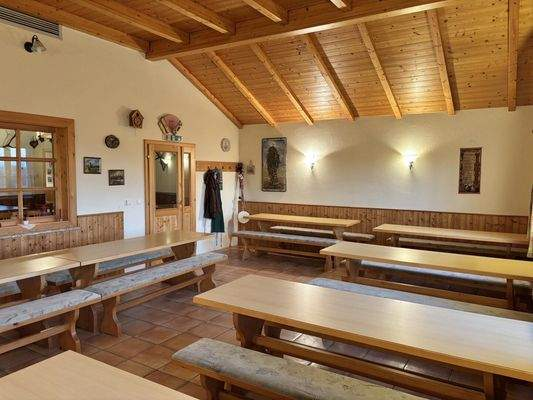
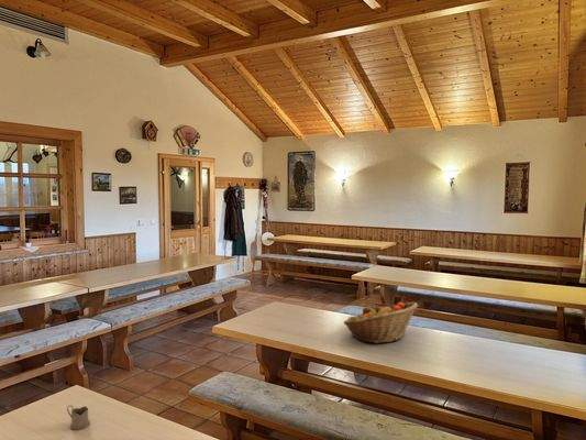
+ fruit basket (380, 319)
+ tea glass holder (78, 413)
